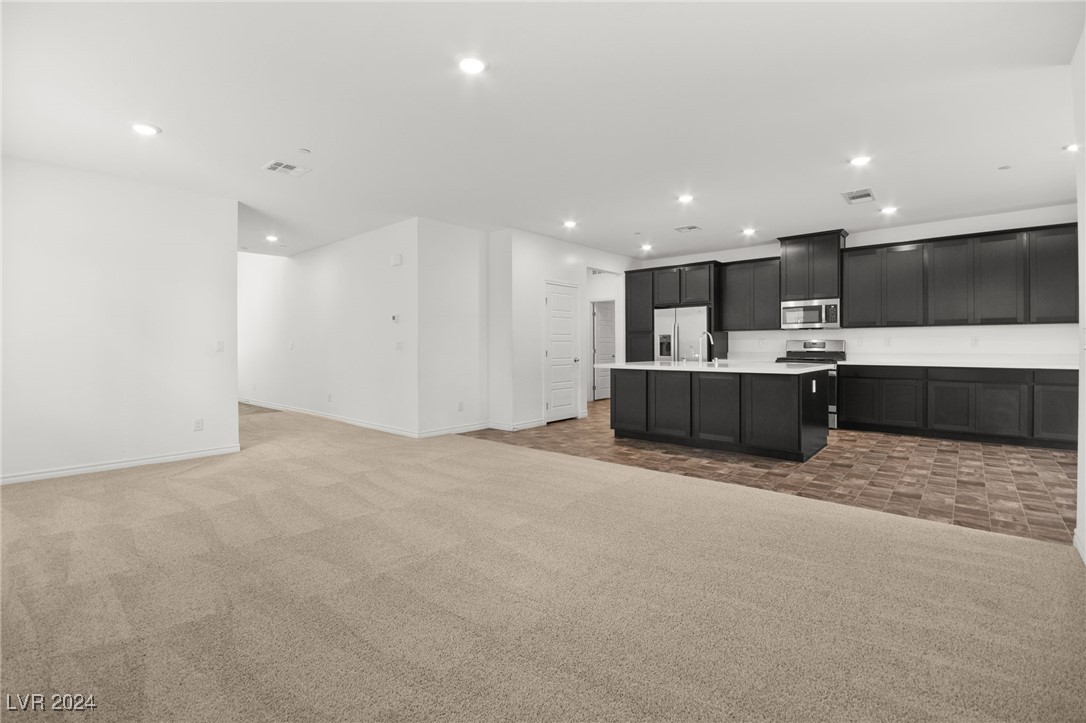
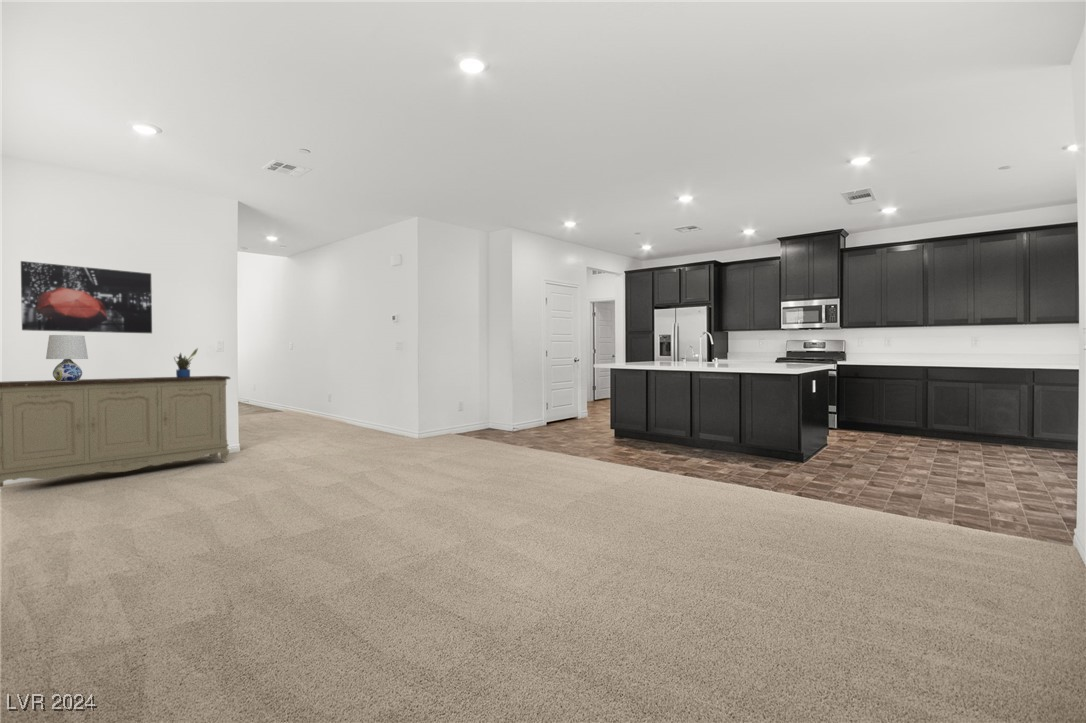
+ potted plant (185, 362)
+ sideboard (121, 426)
+ table lamp (67, 357)
+ wall art (91, 299)
